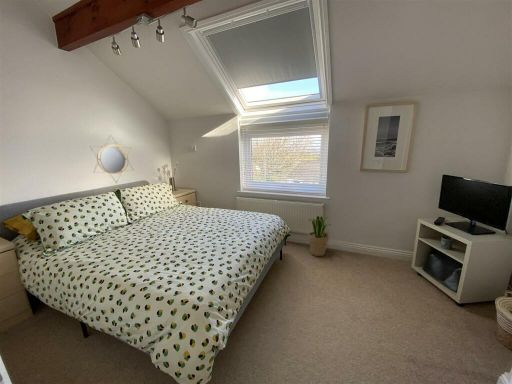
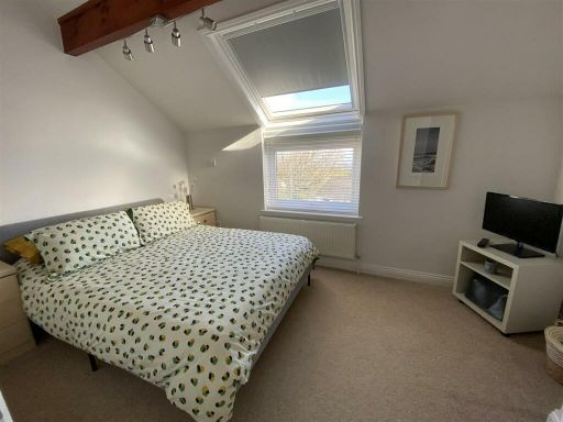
- potted plant (319, 234)
- home mirror (113, 159)
